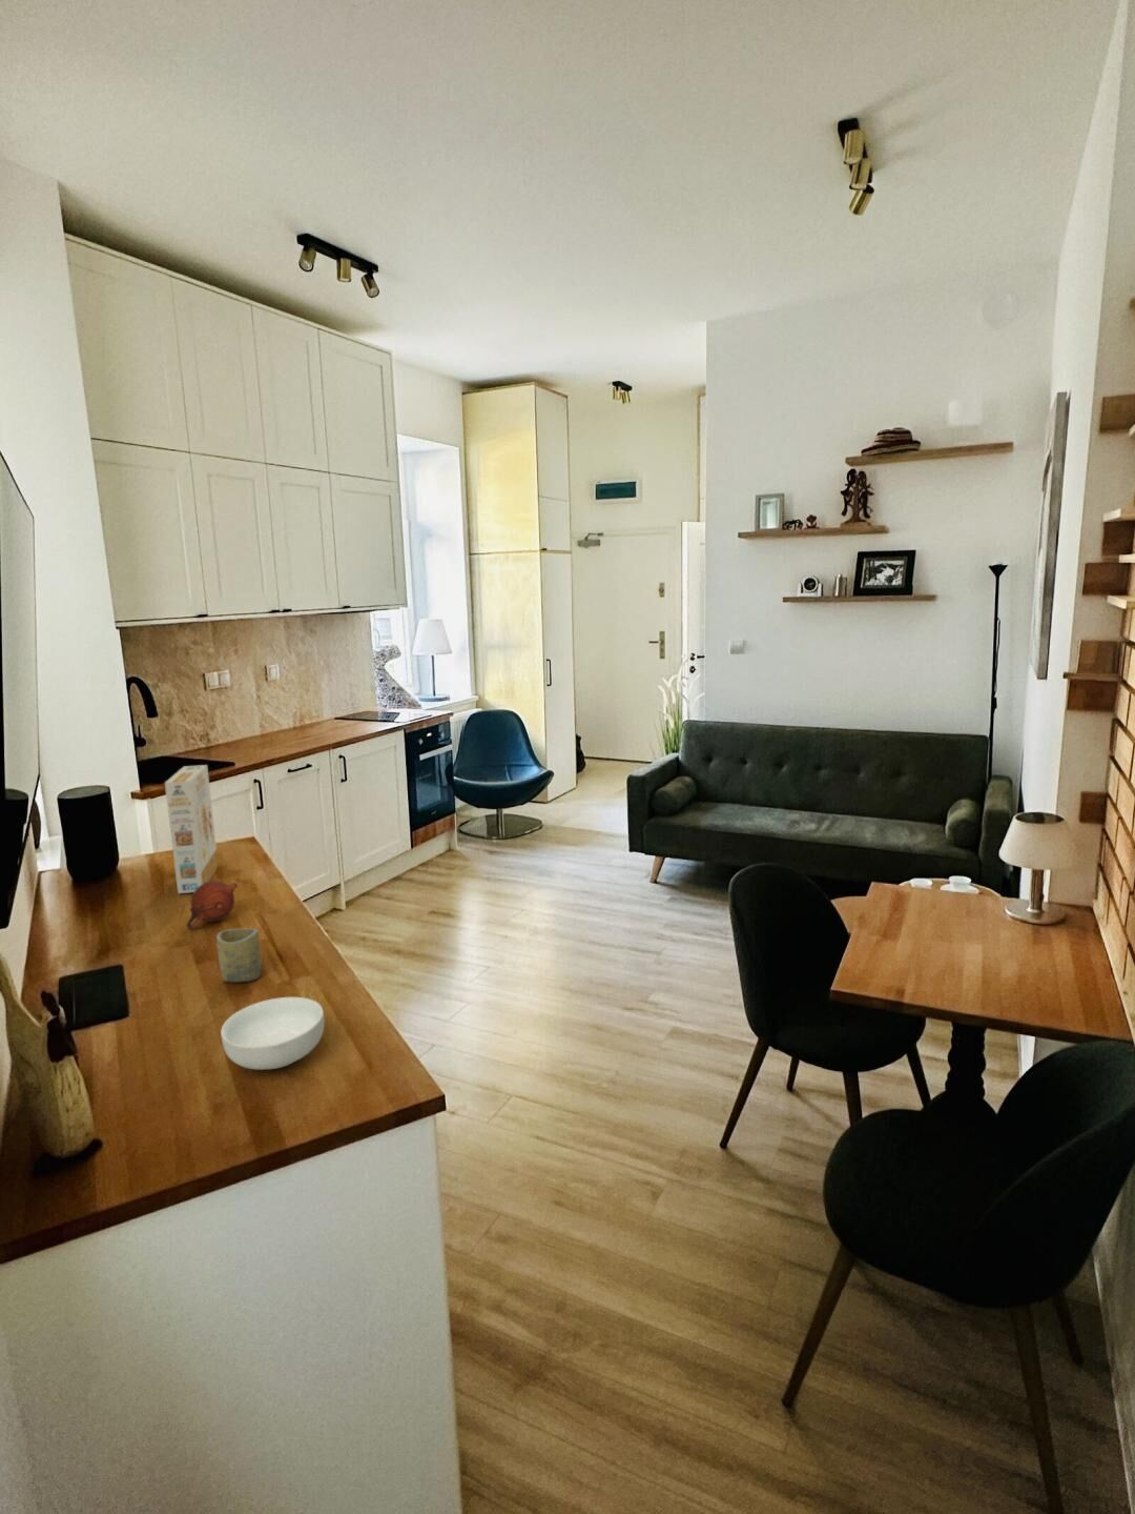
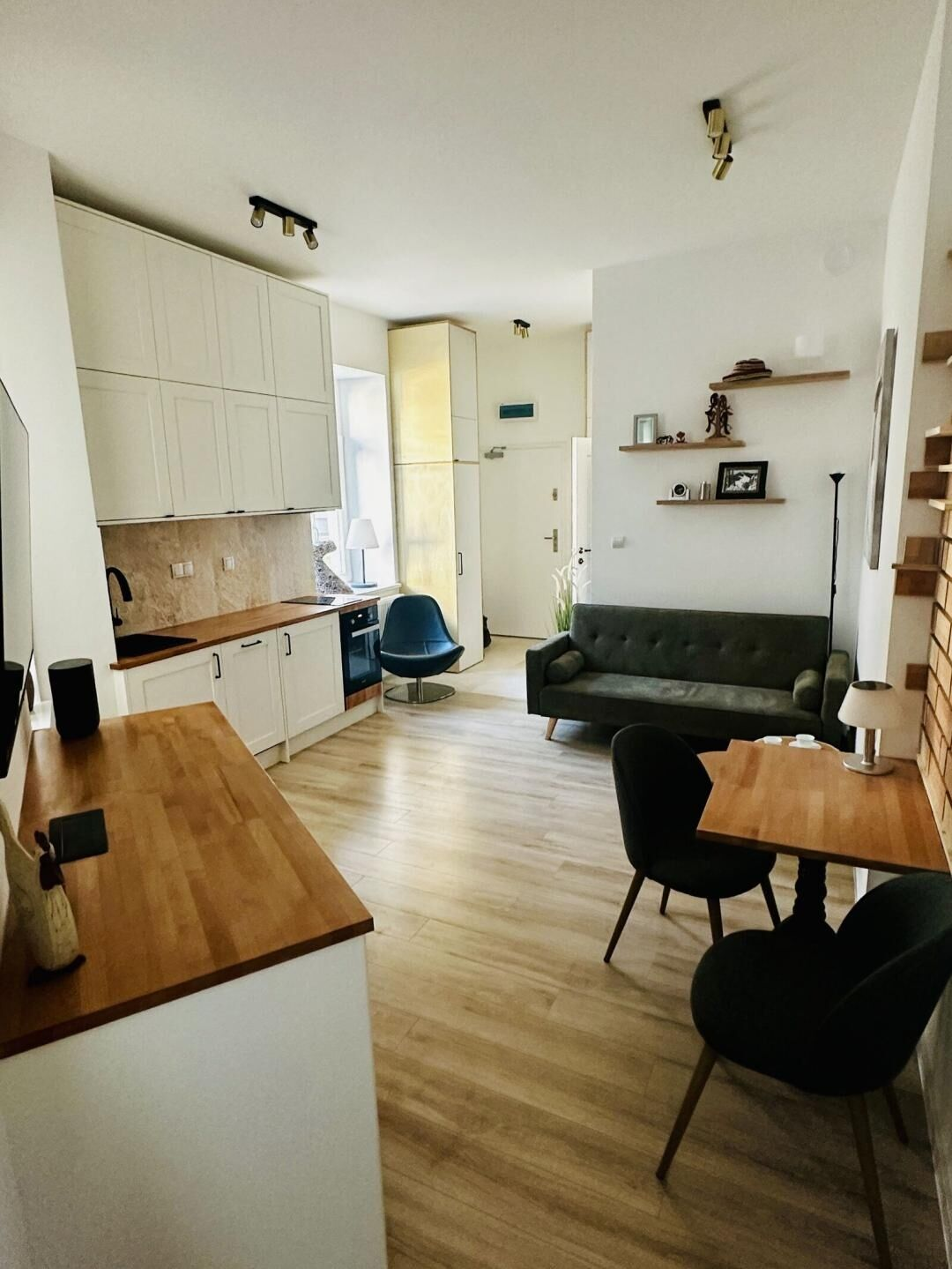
- cereal box (192, 826)
- teapot (212, 904)
- cup (240, 954)
- cereal bowl (274, 1038)
